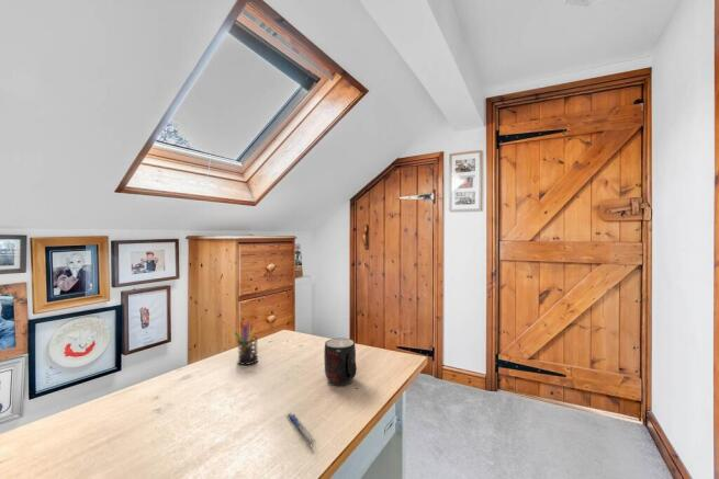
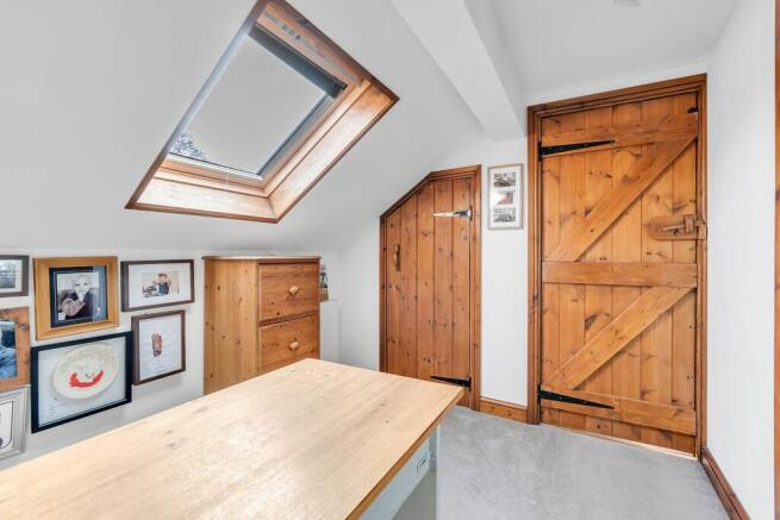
- pen (300, 426)
- mug (342, 363)
- pen holder (245, 342)
